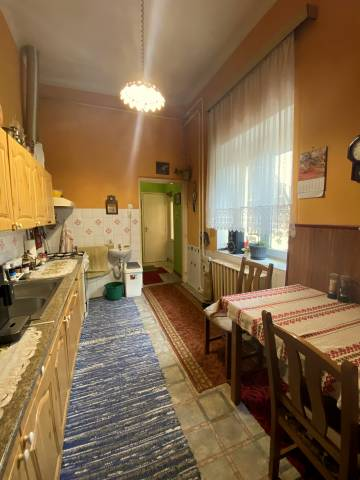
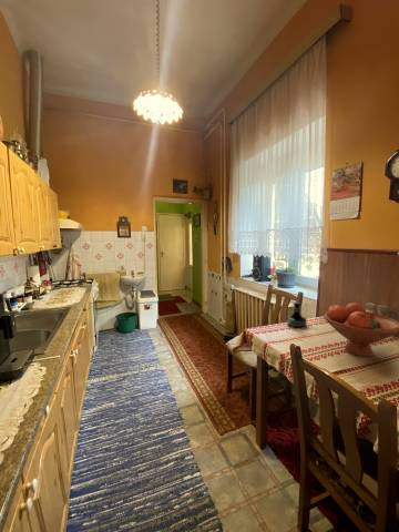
+ tequila bottle (296, 314)
+ fruit bowl (359, 329)
